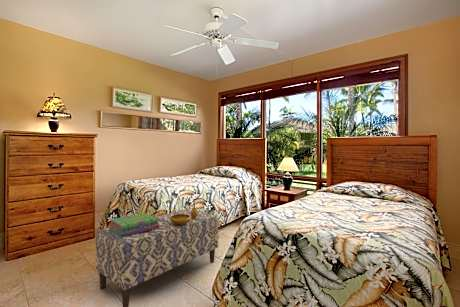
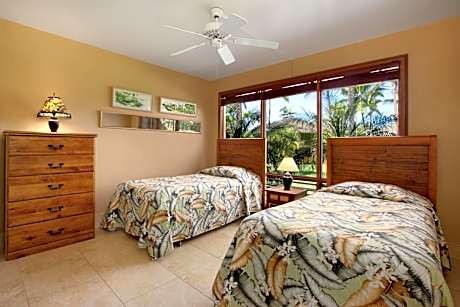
- decorative bowl (185, 214)
- stack of books (134, 223)
- bench (163, 247)
